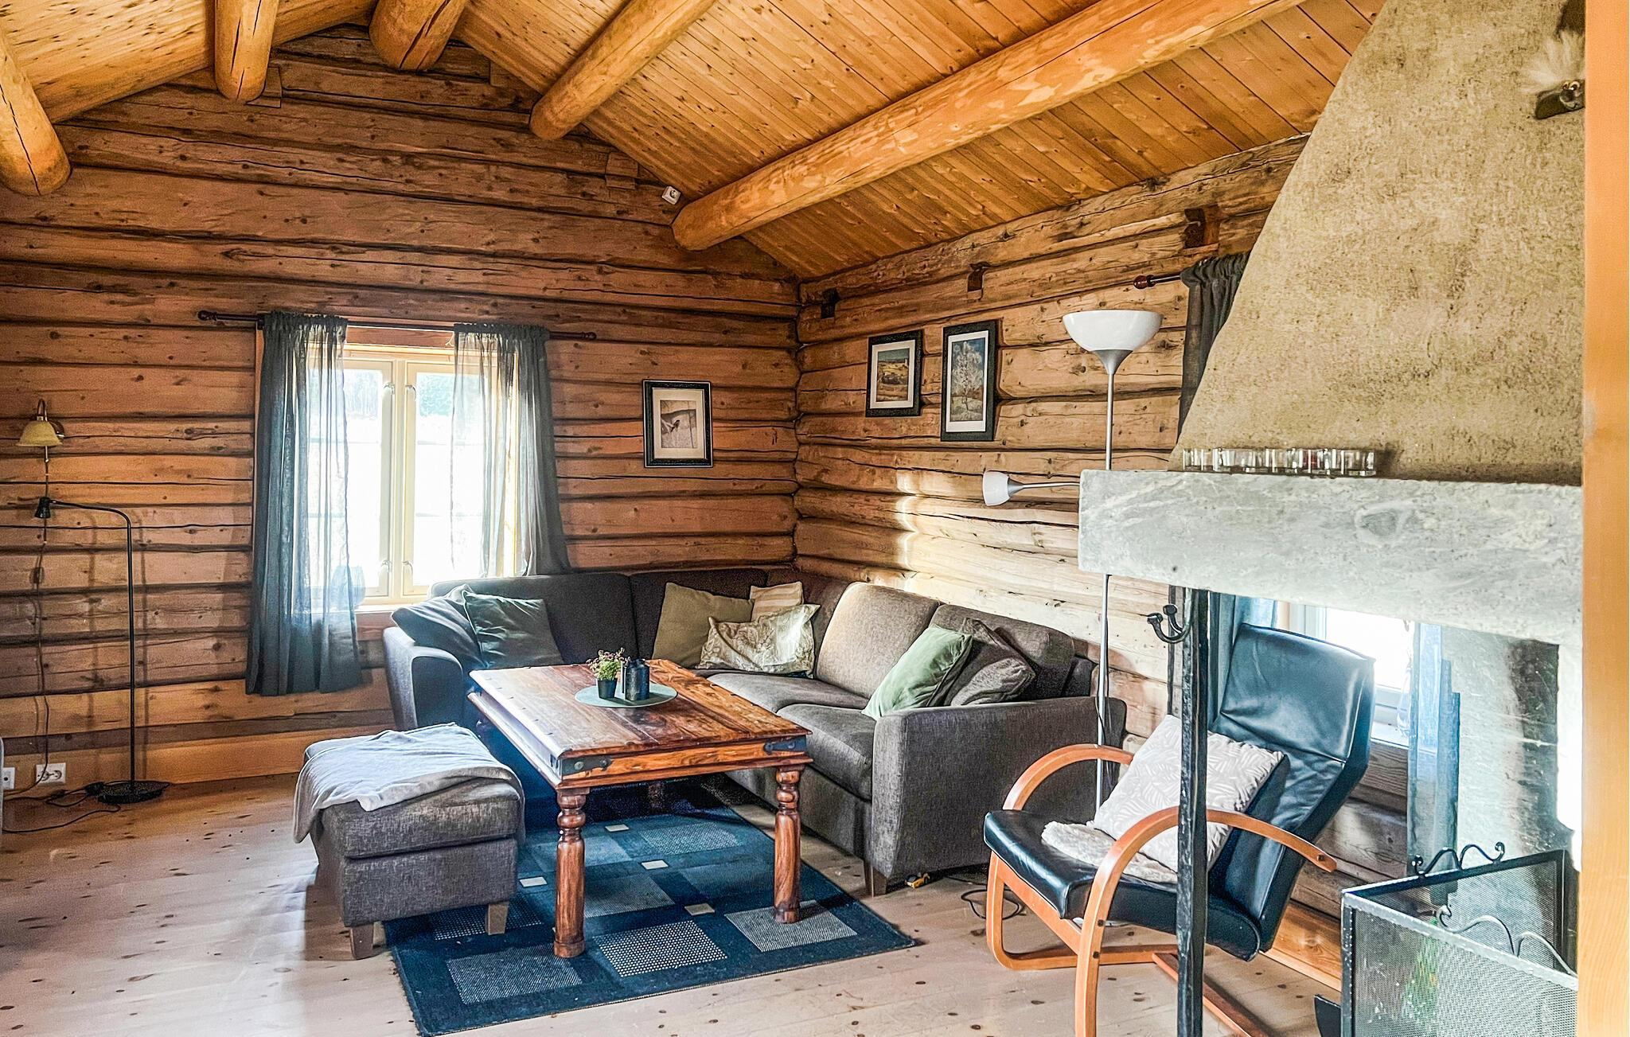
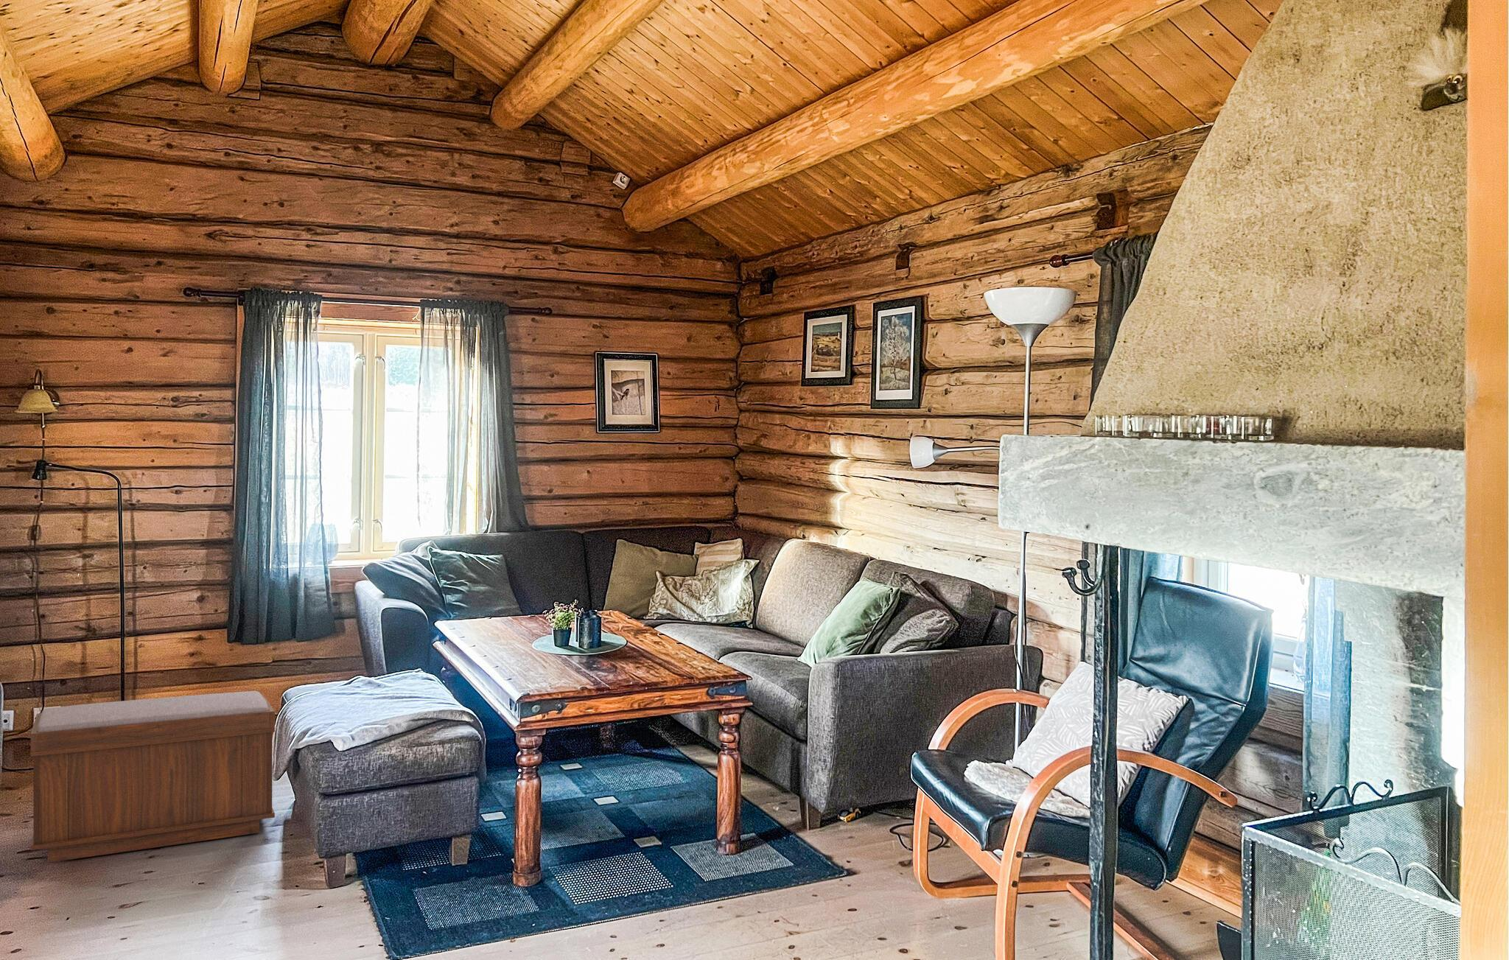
+ bench (156, 769)
